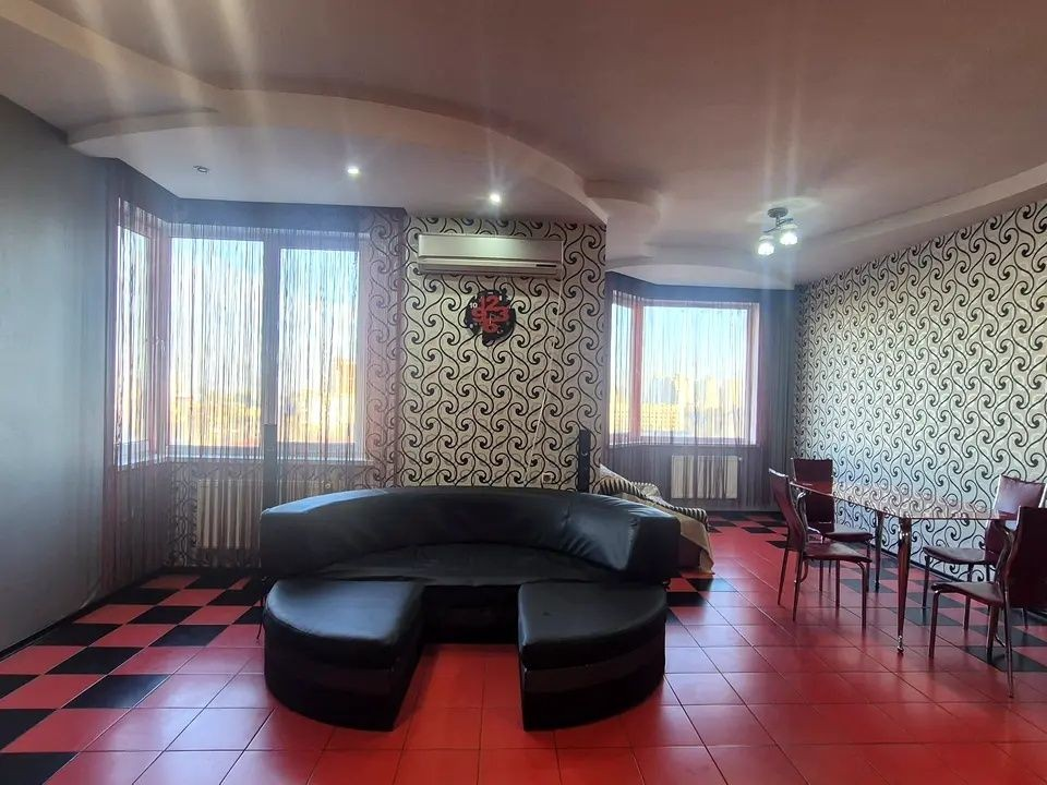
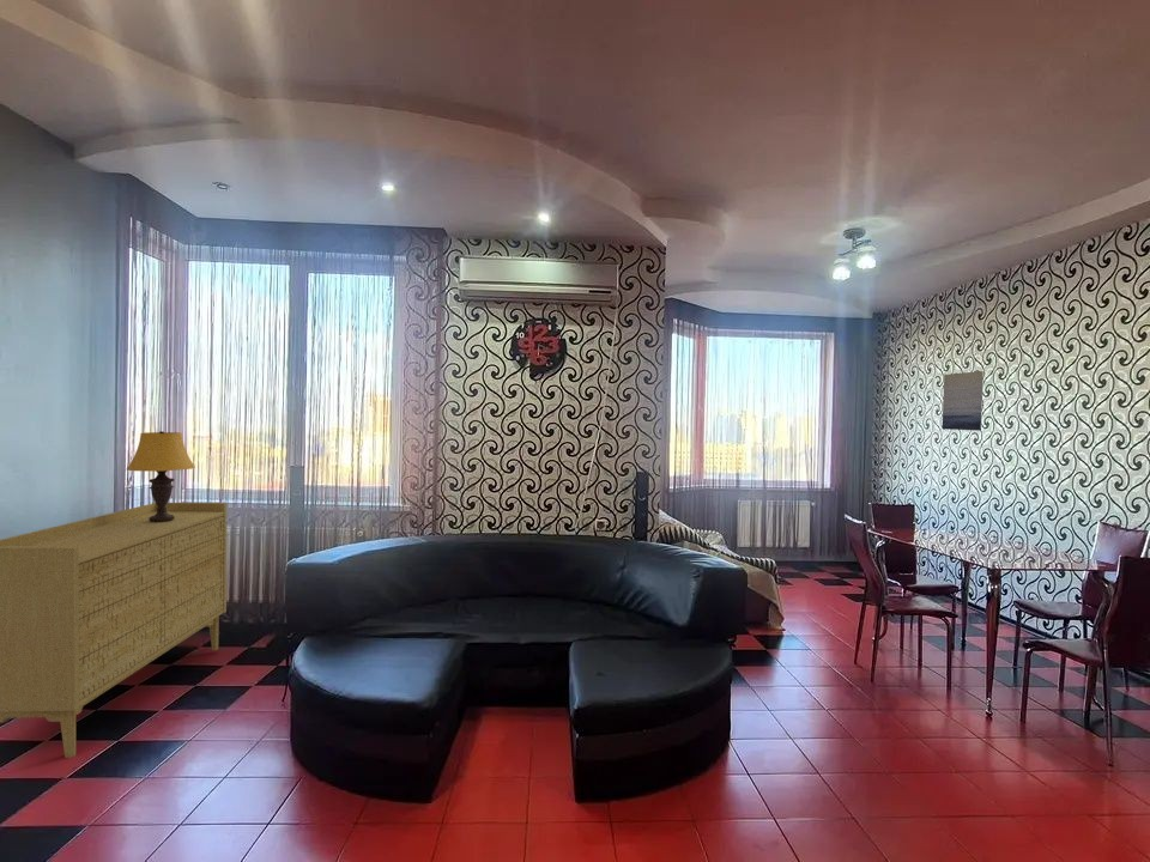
+ wall art (961, 401)
+ table lamp (161, 475)
+ sideboard (122, 607)
